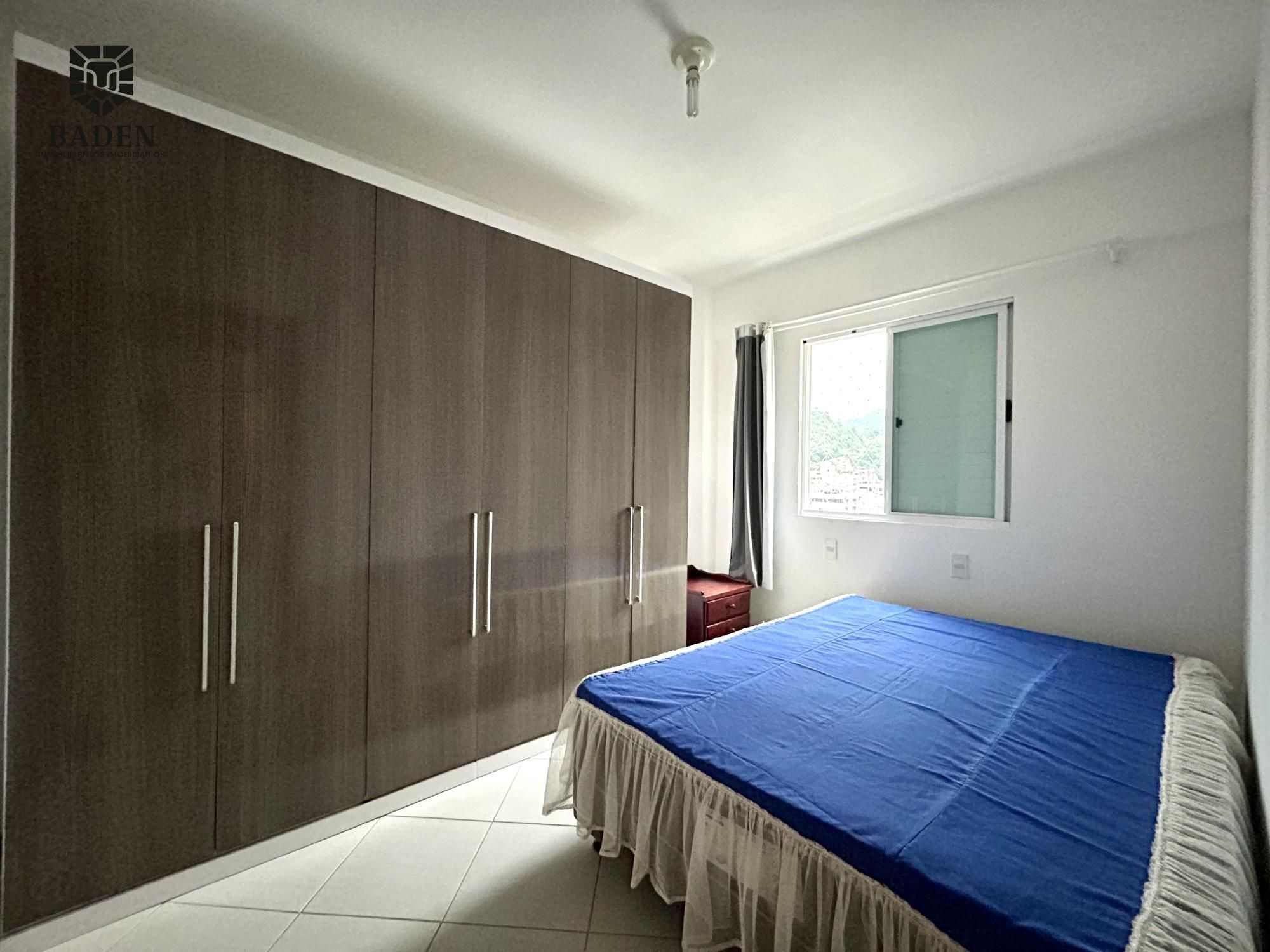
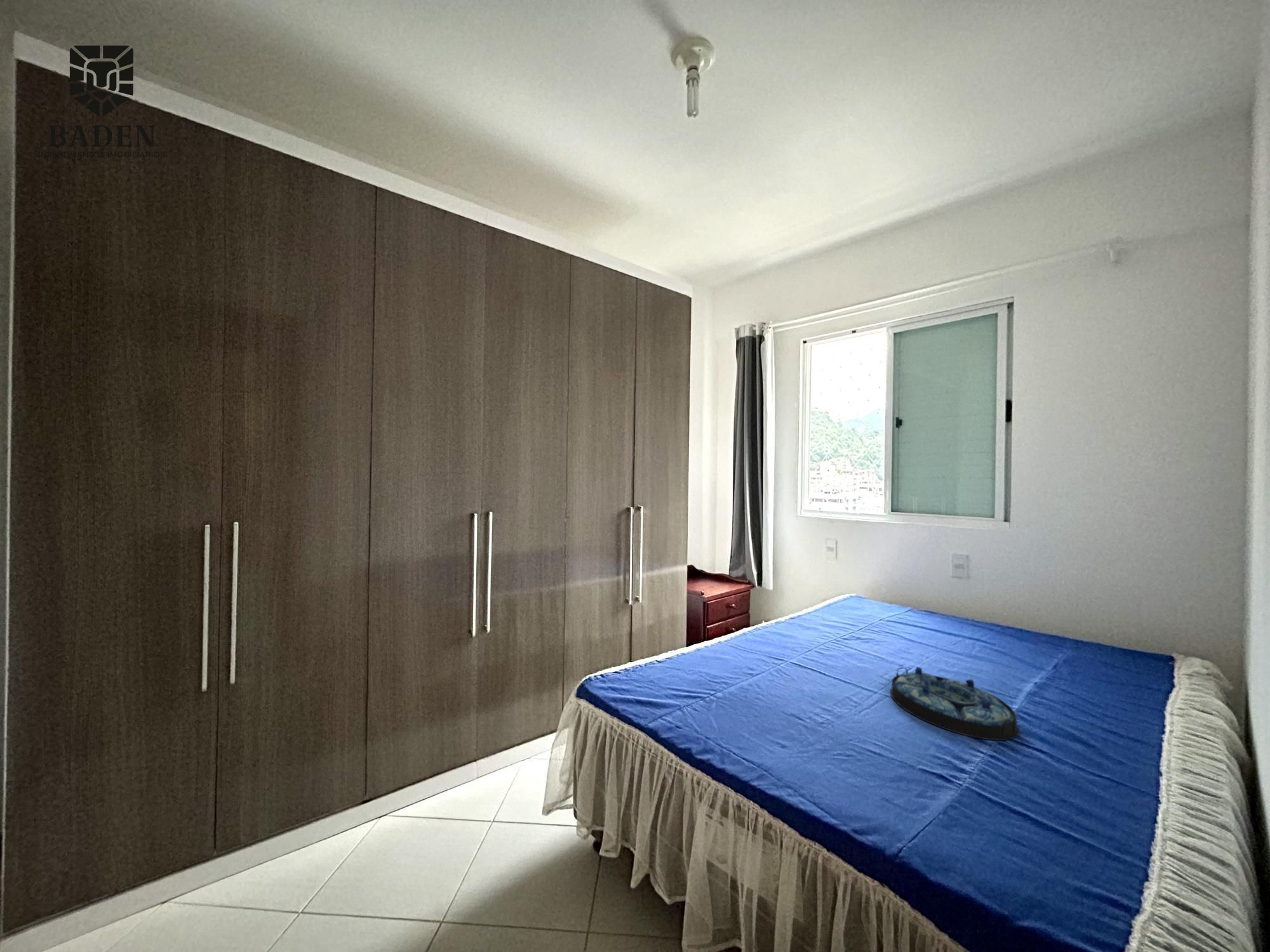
+ serving tray (949, 696)
